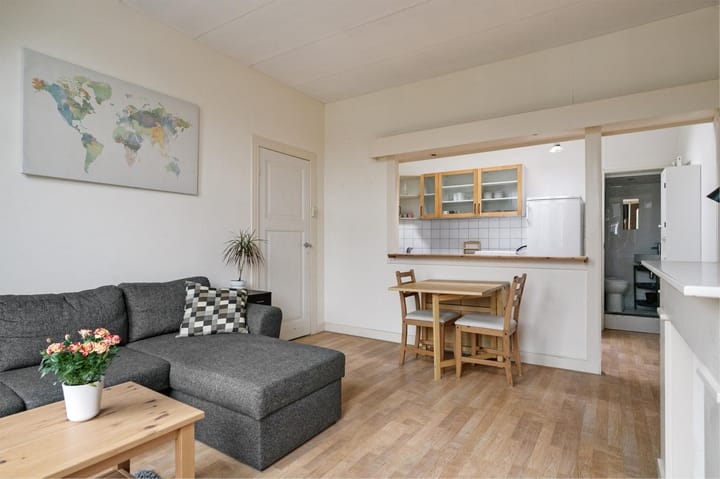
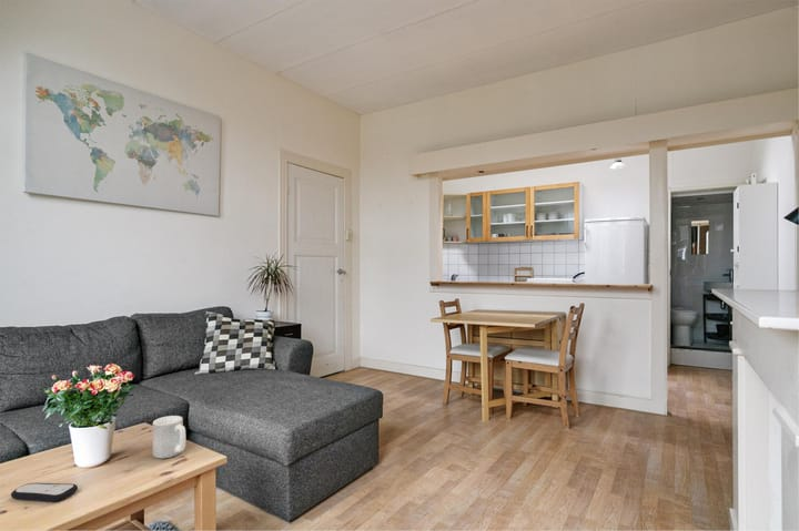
+ mug (171, 437)
+ remote control (43, 491)
